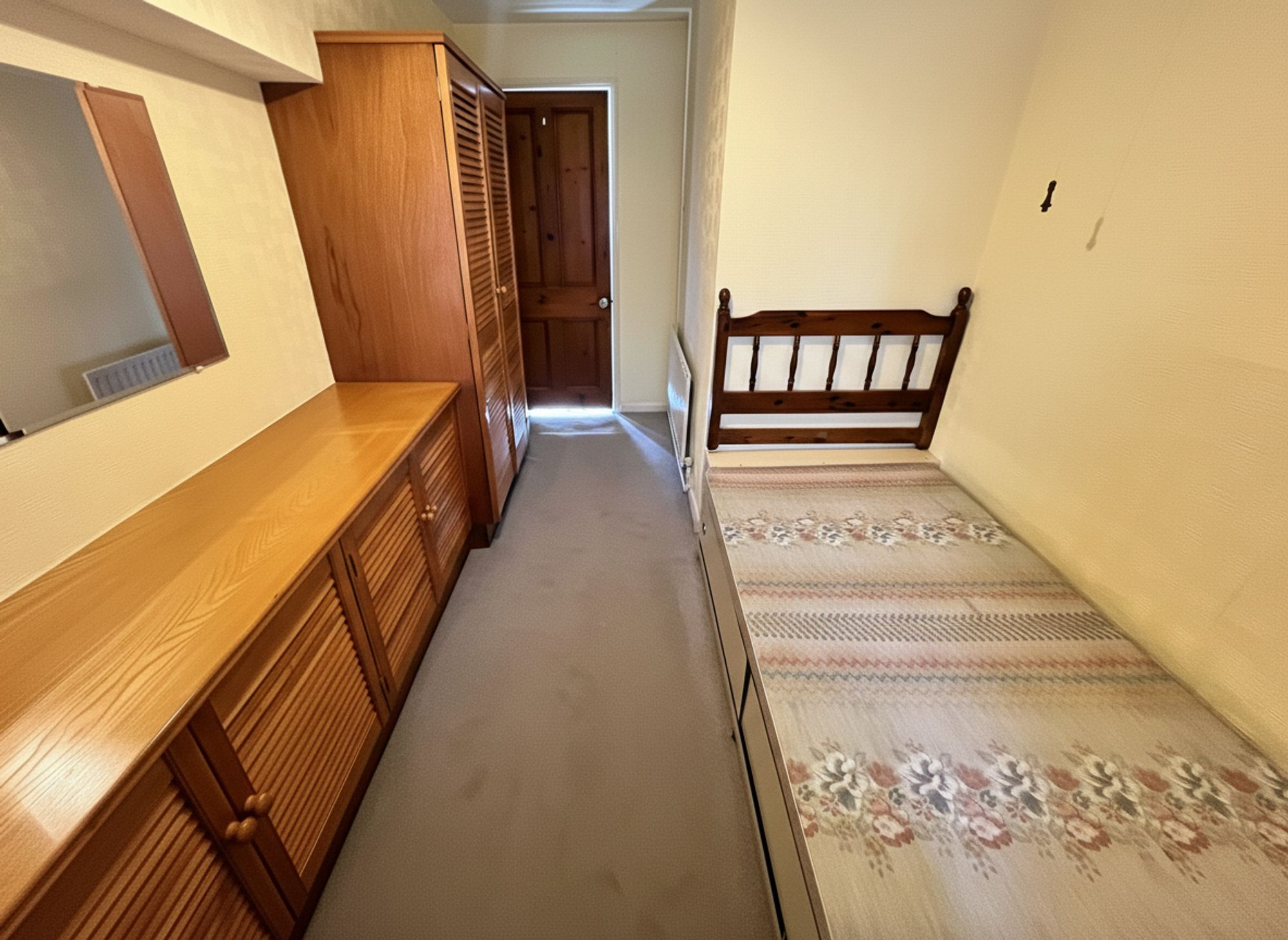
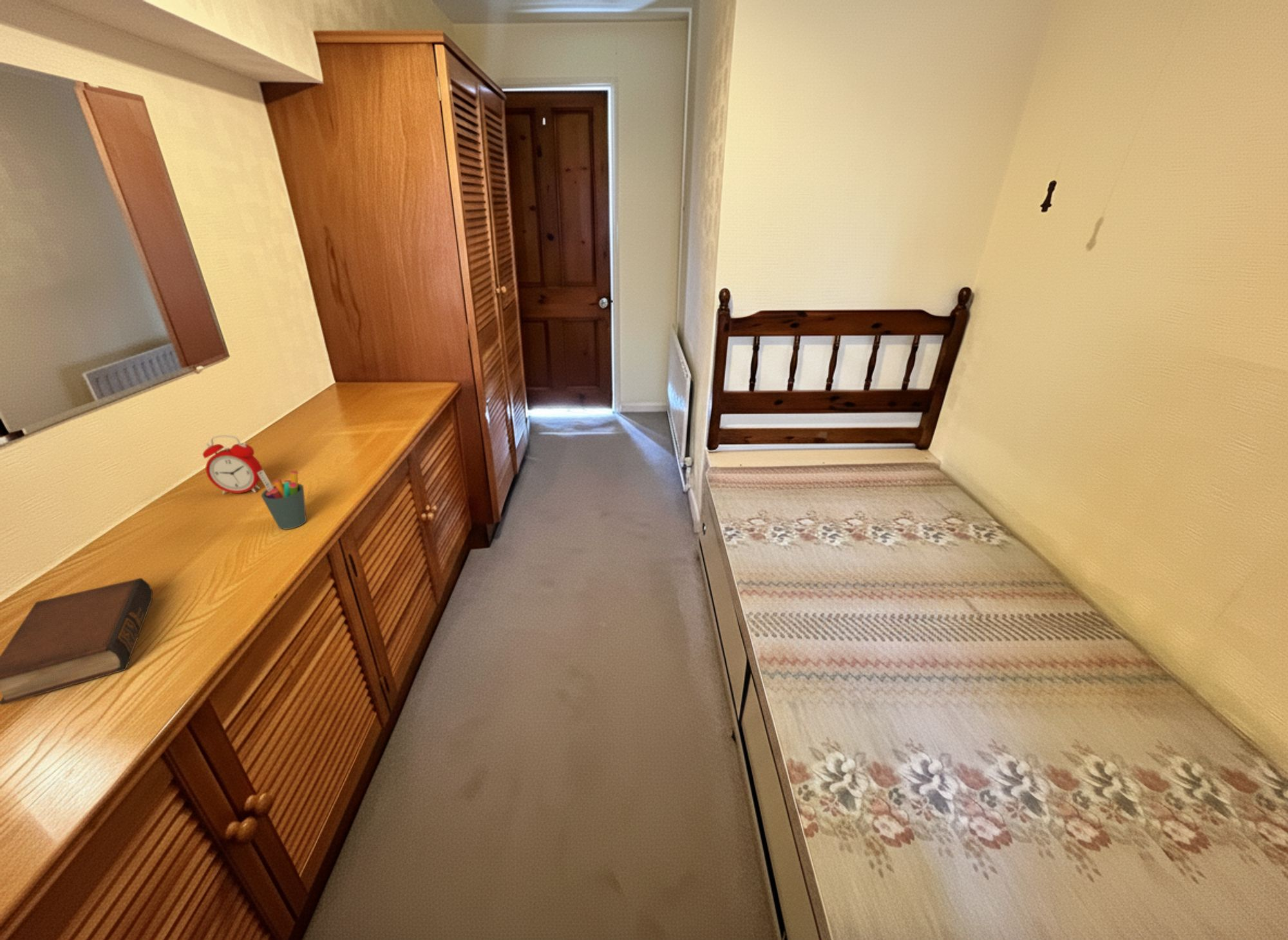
+ pen holder (285, 498)
+ alarm clock (232, 464)
+ book (82, 634)
